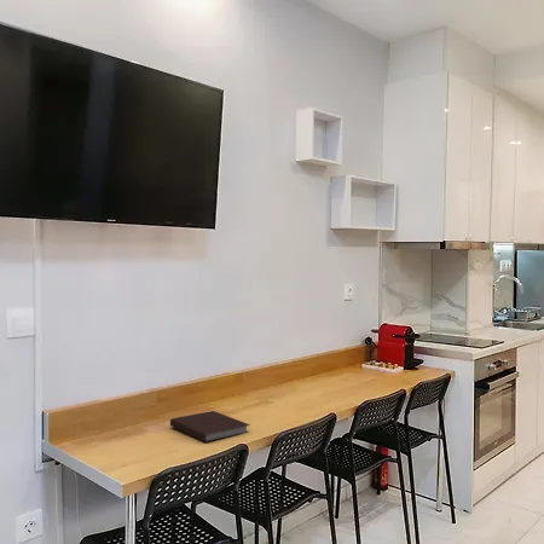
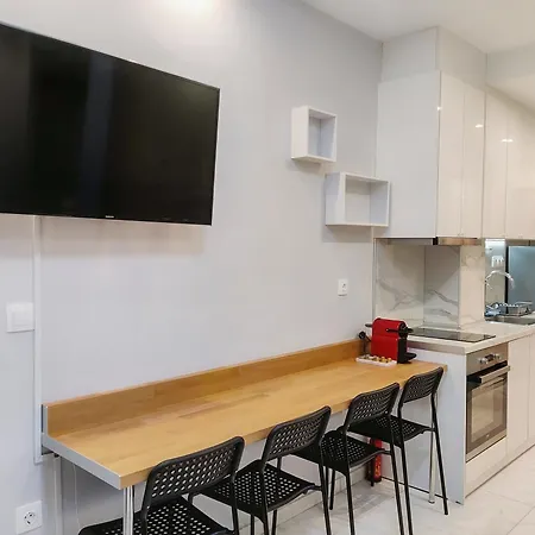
- notebook (209, 426)
